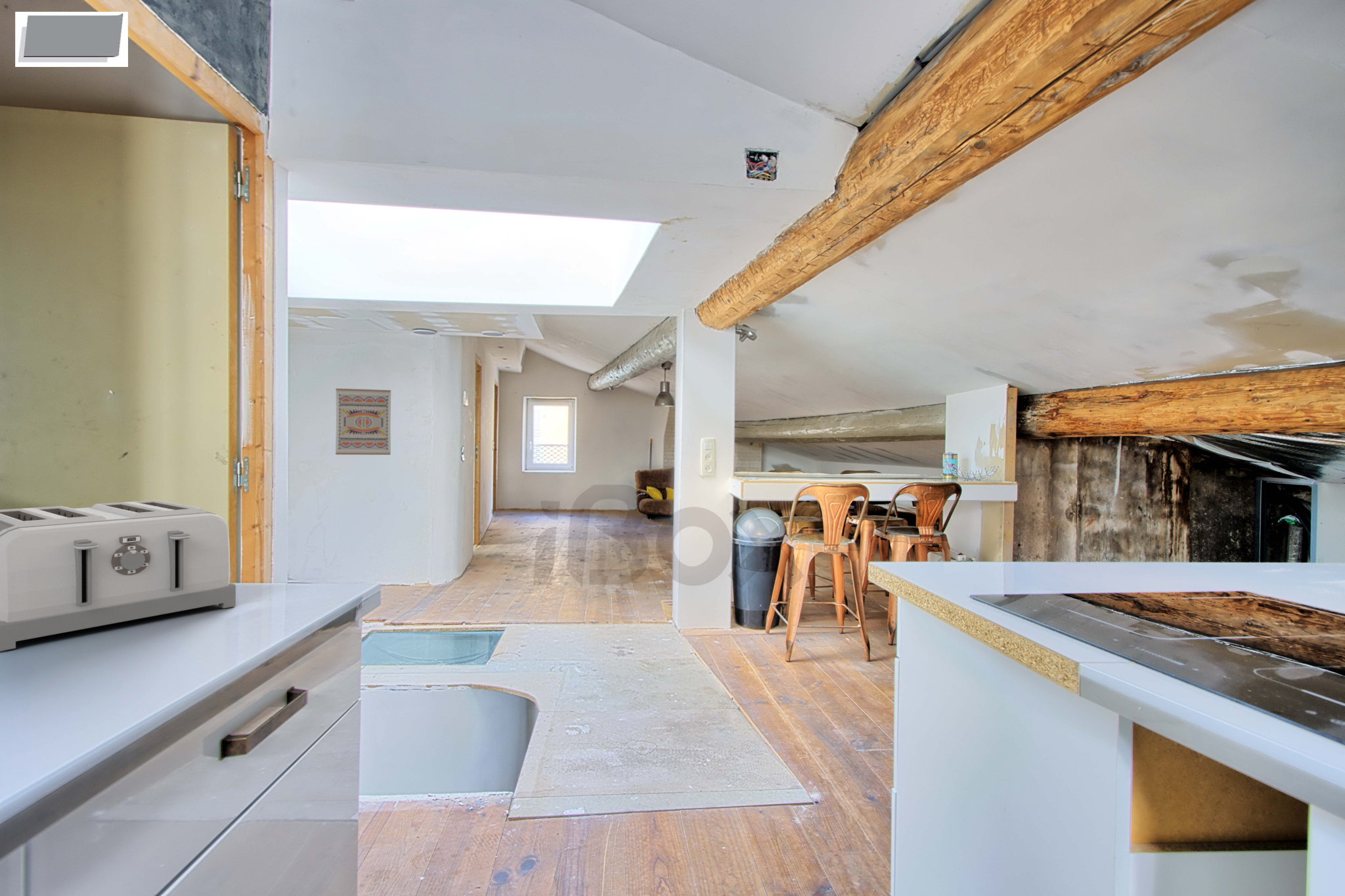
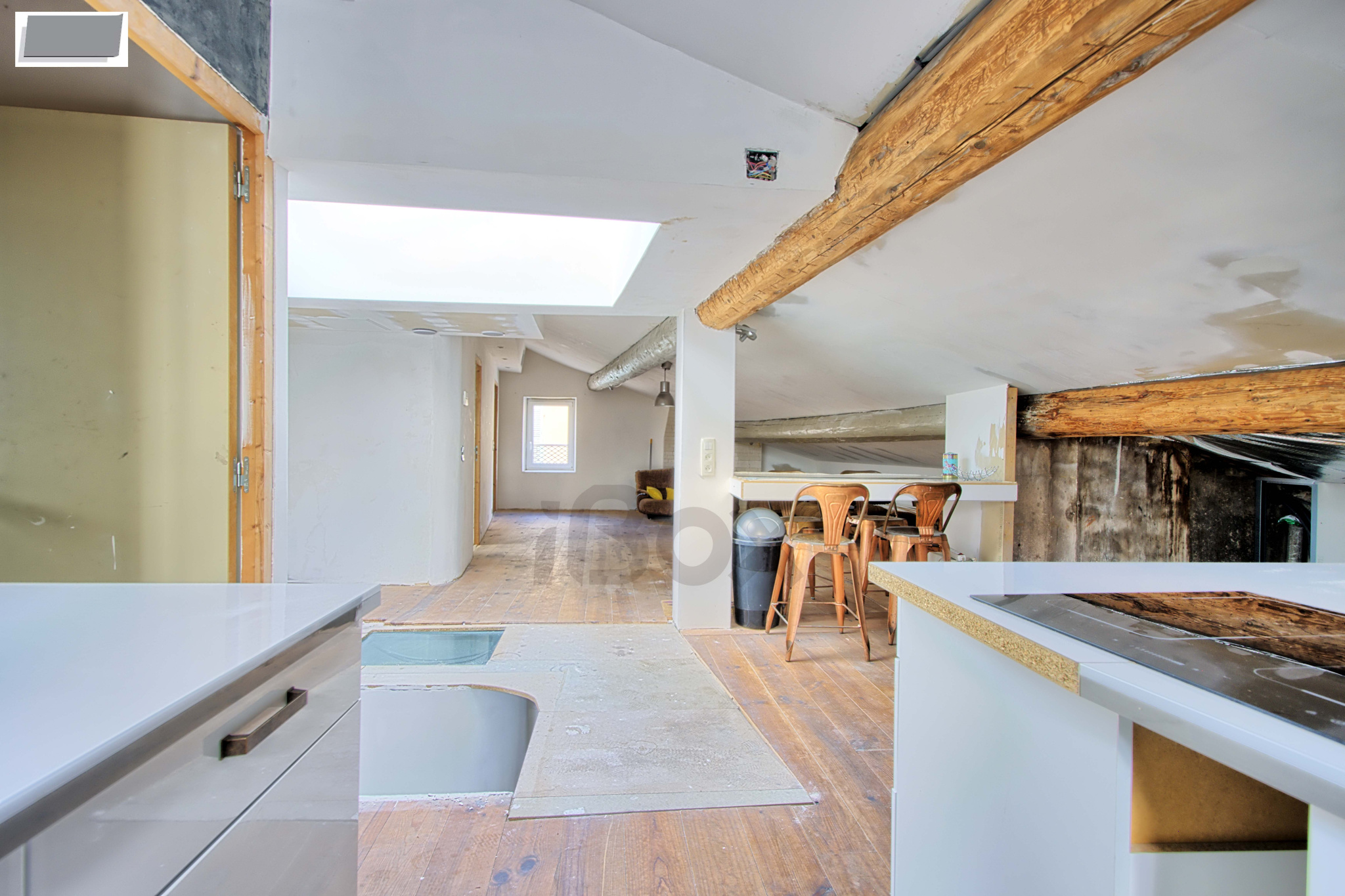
- wall art (363, 421)
- toaster (102, 561)
